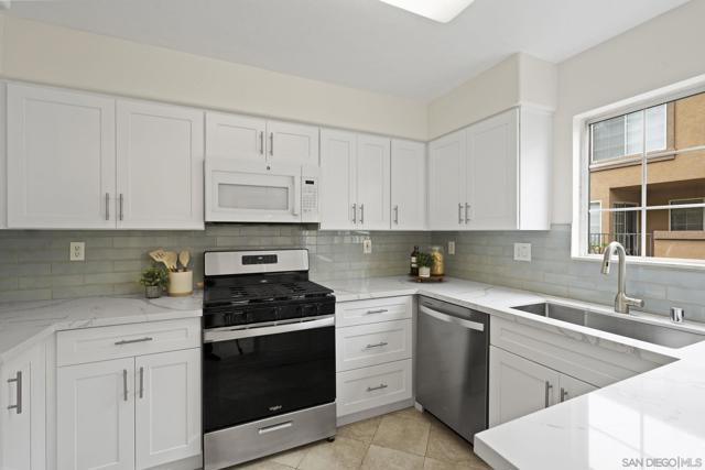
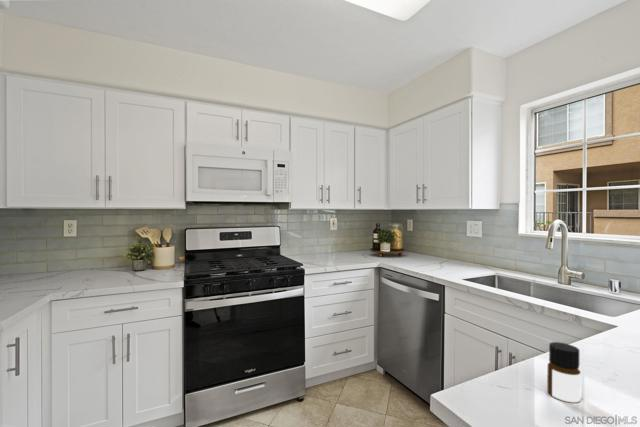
+ bottle (563, 370)
